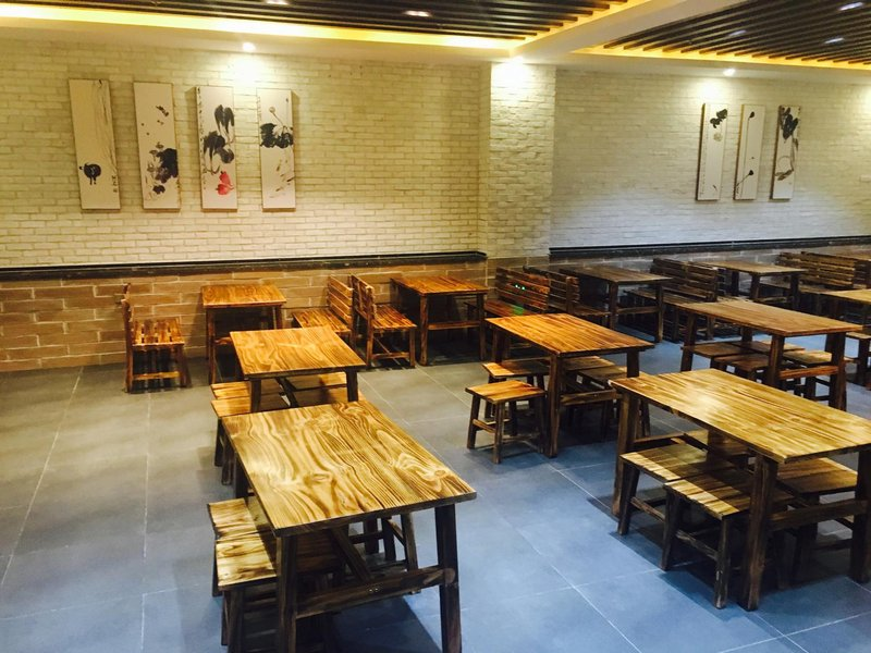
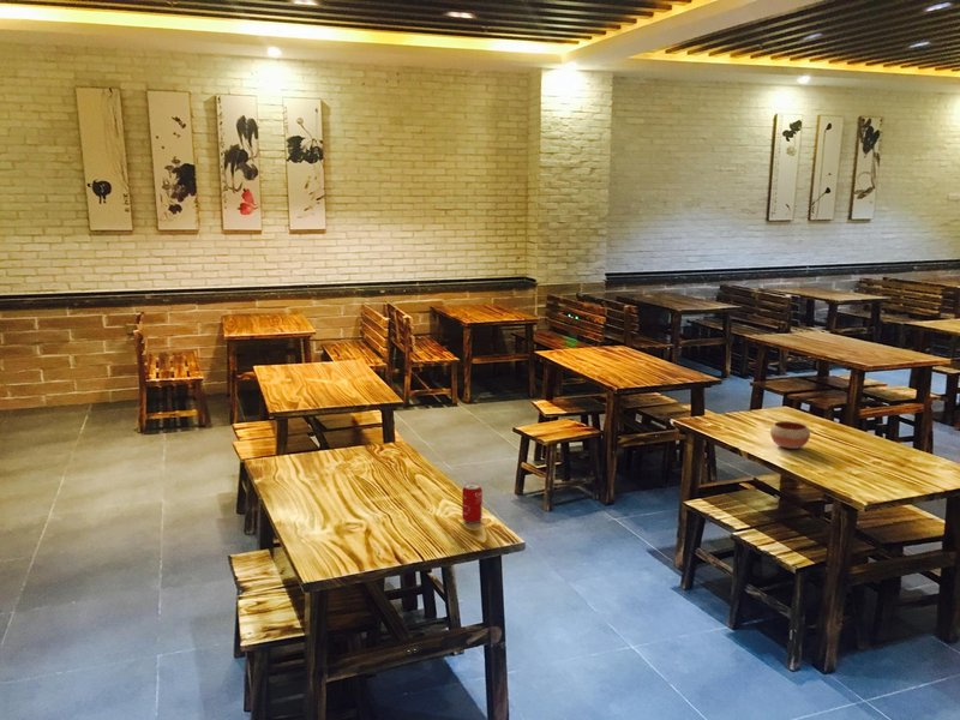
+ beverage can (472, 502)
+ bowl (790, 436)
